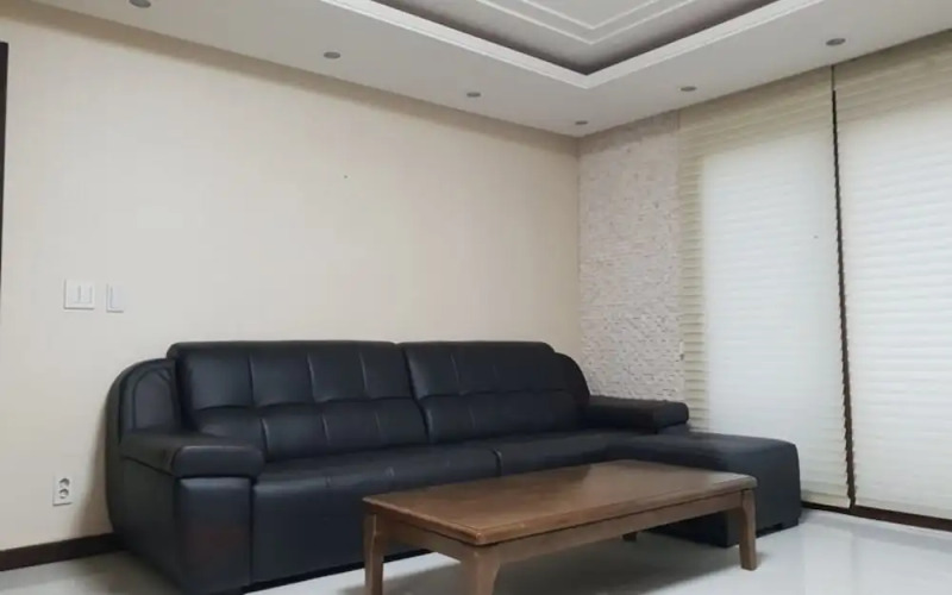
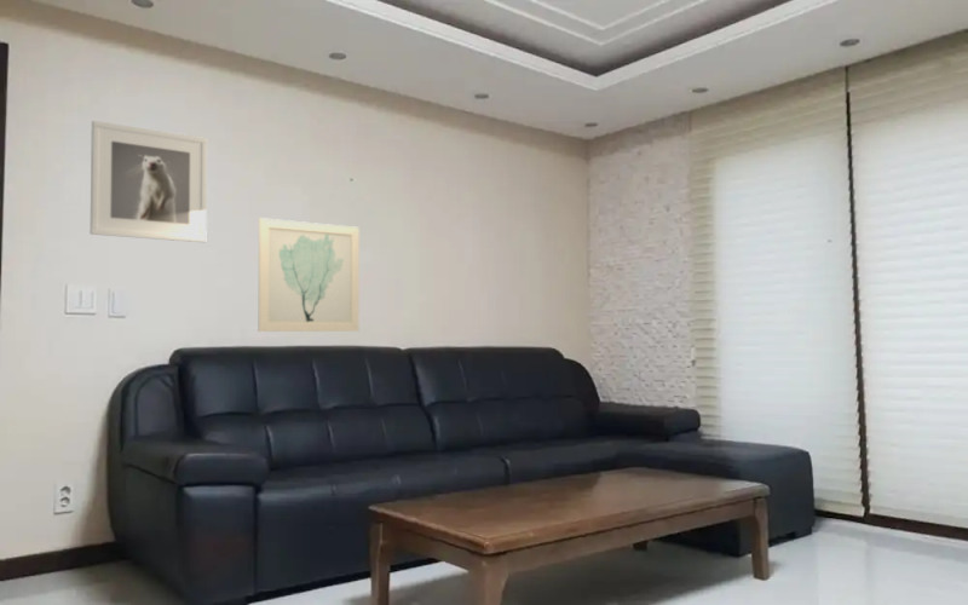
+ wall art (310, 276)
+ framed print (151, 184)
